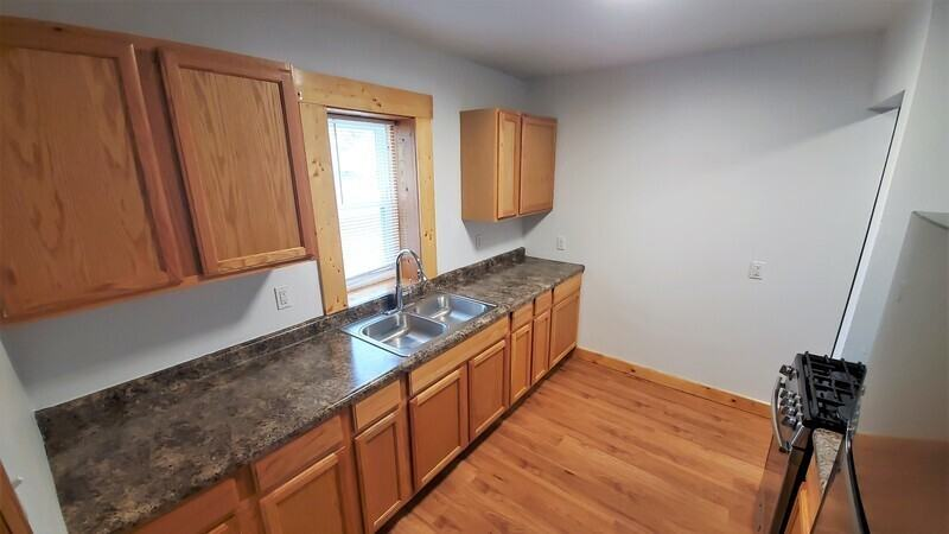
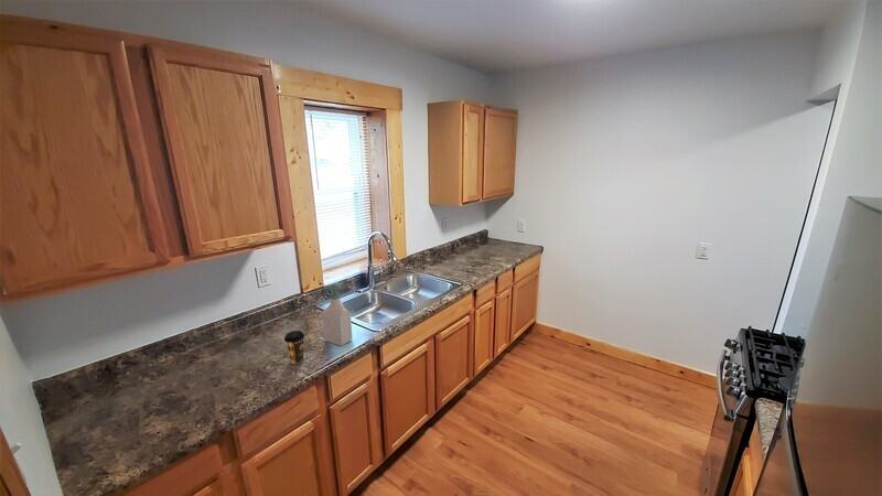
+ coffee cup (295, 347)
+ soap bottle (337, 311)
